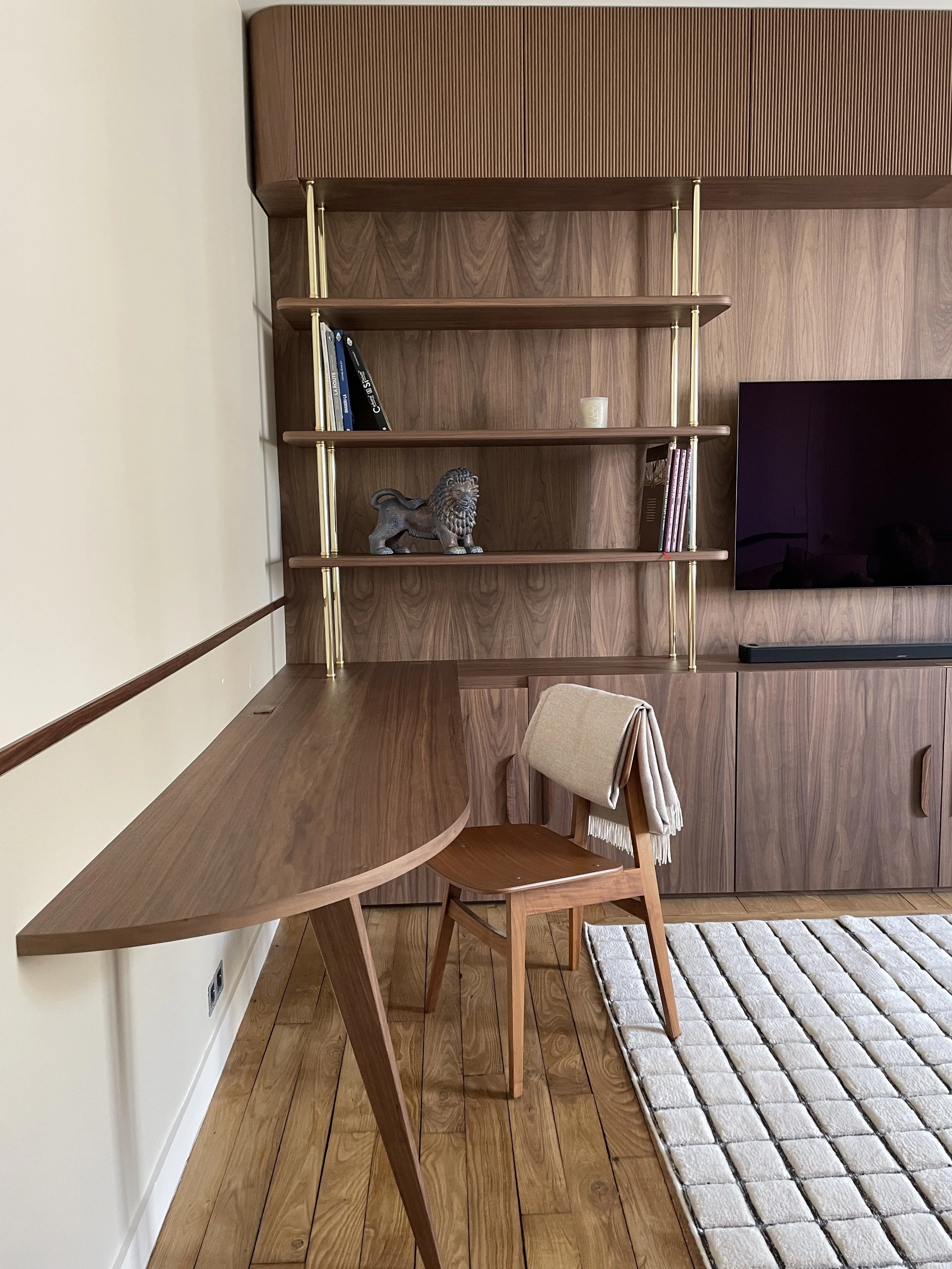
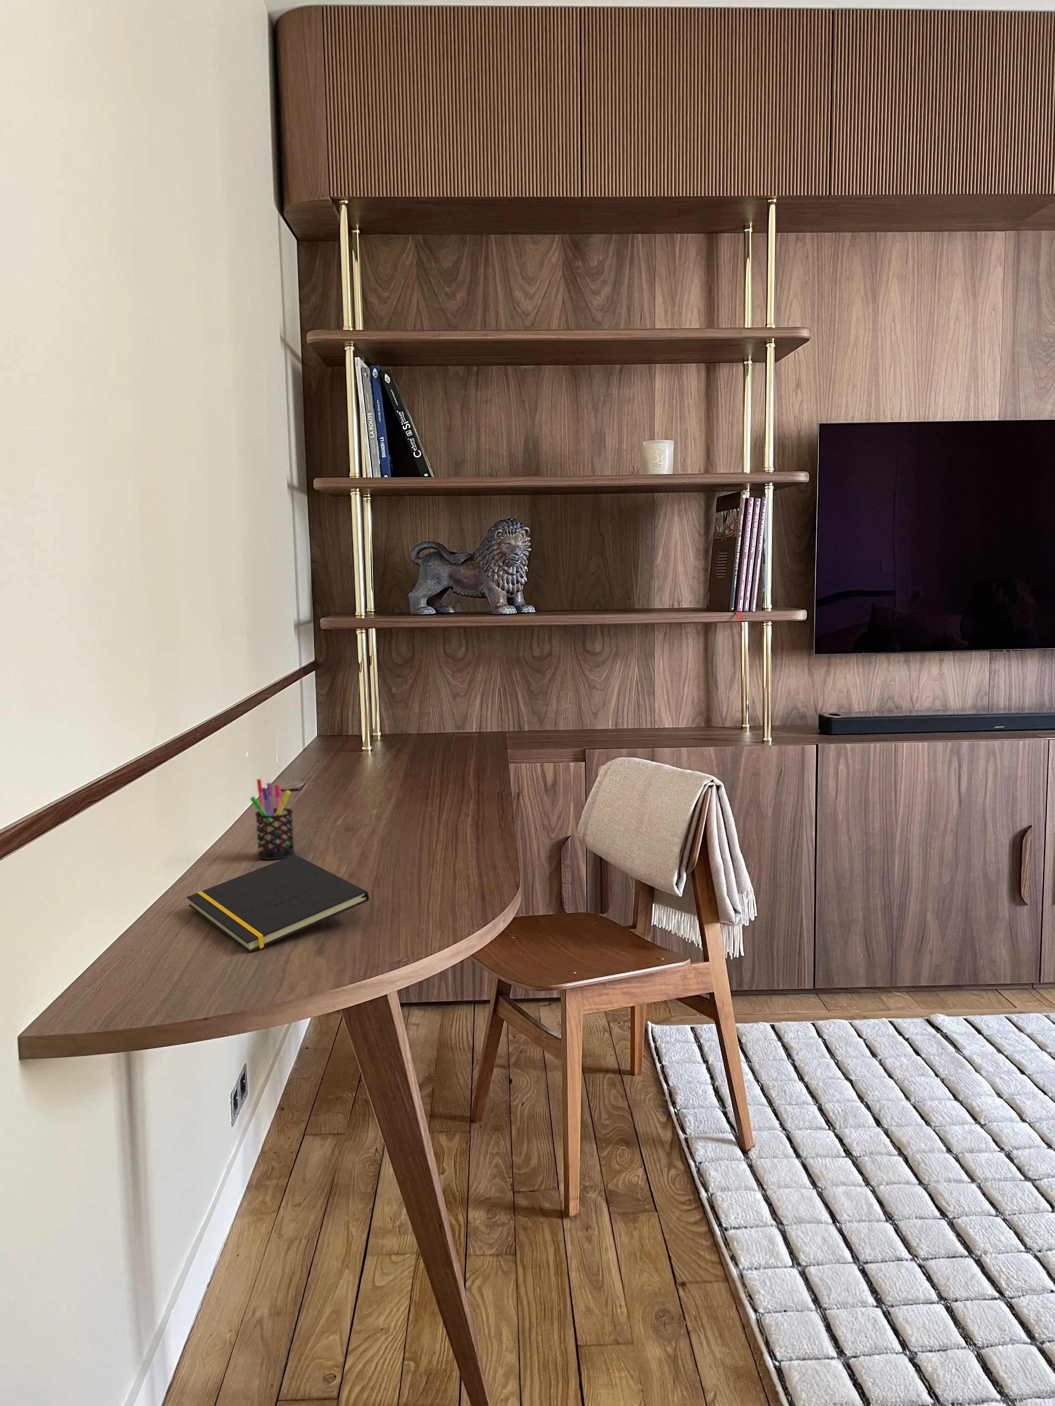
+ notepad (275, 899)
+ pen holder (269, 818)
